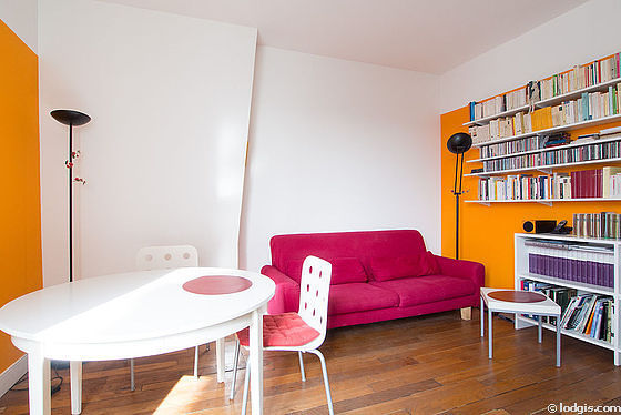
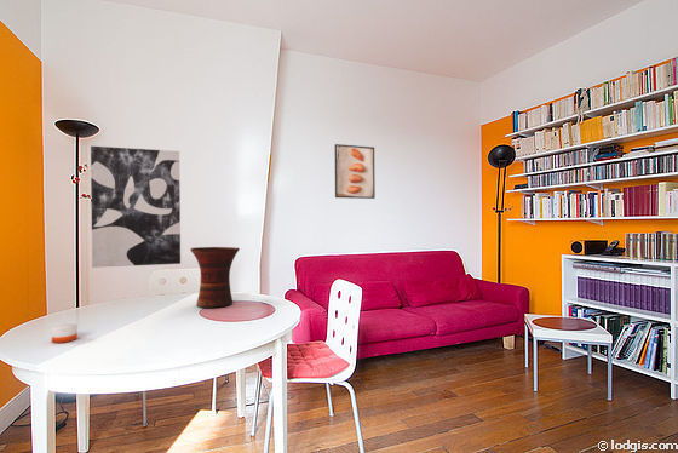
+ vase (216, 275)
+ candle (64, 326)
+ wall art (137, 207)
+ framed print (355, 172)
